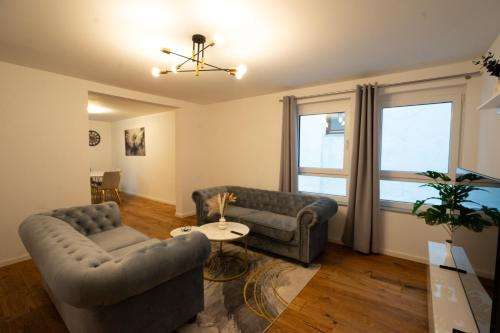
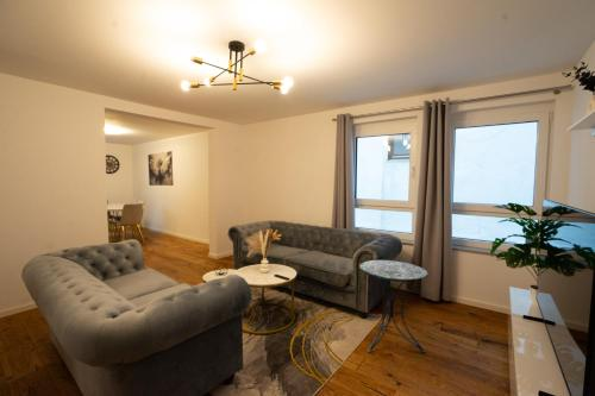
+ side table (390, 304)
